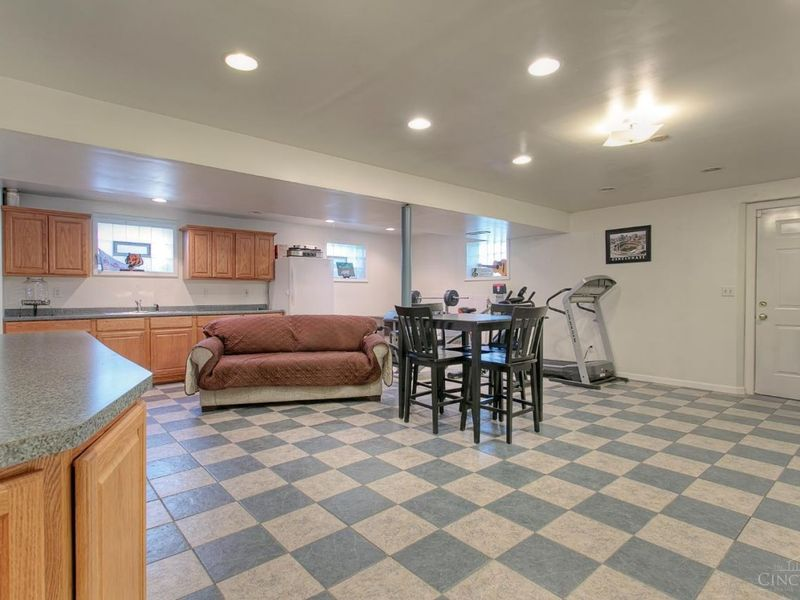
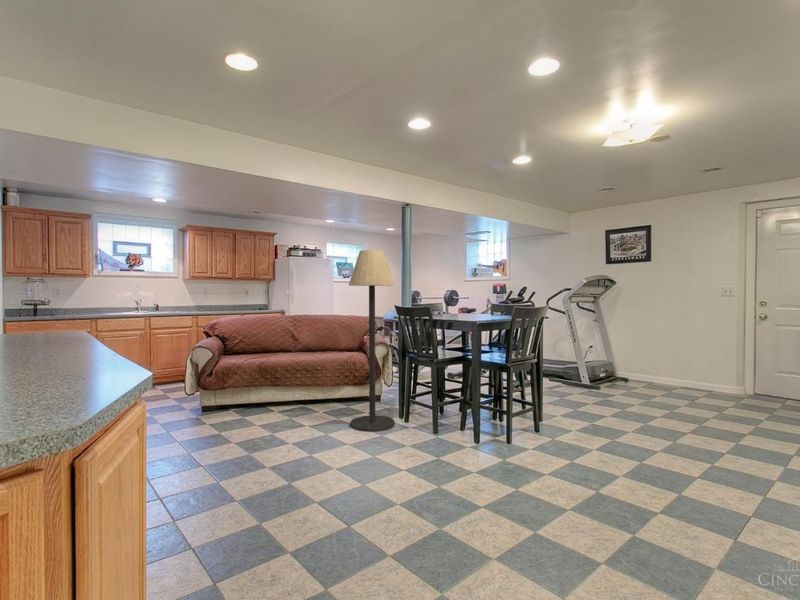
+ floor lamp (372, 338)
